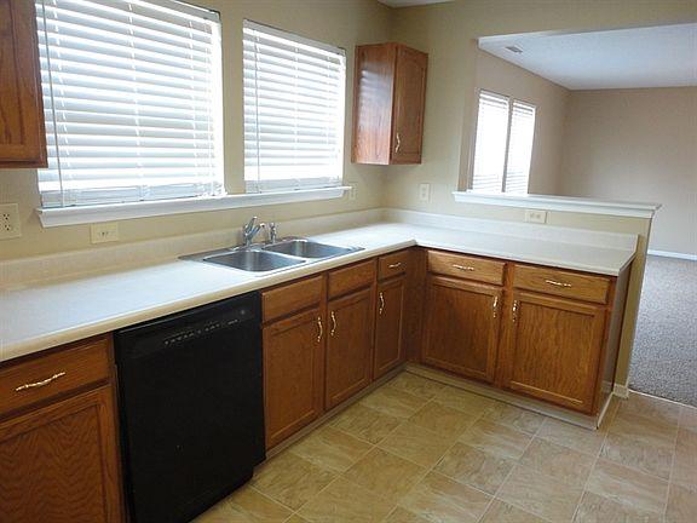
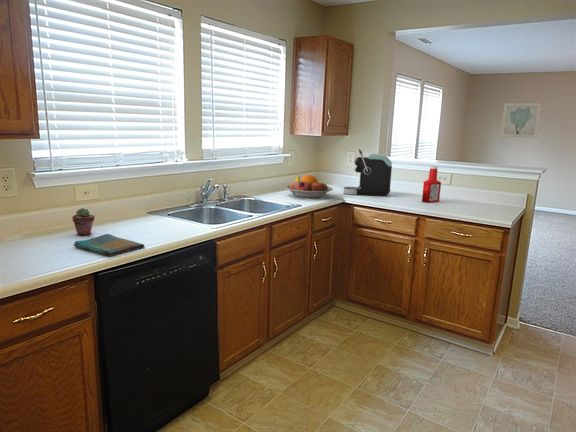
+ wall art (520, 120)
+ coffee maker (368, 172)
+ fruit bowl (308, 185)
+ soap bottle (432, 183)
+ potted succulent (83, 221)
+ dish towel (109, 244)
